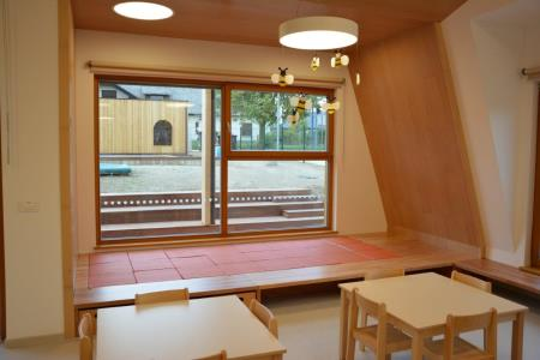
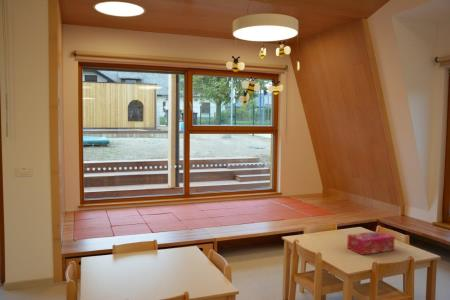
+ tissue box (370, 242)
